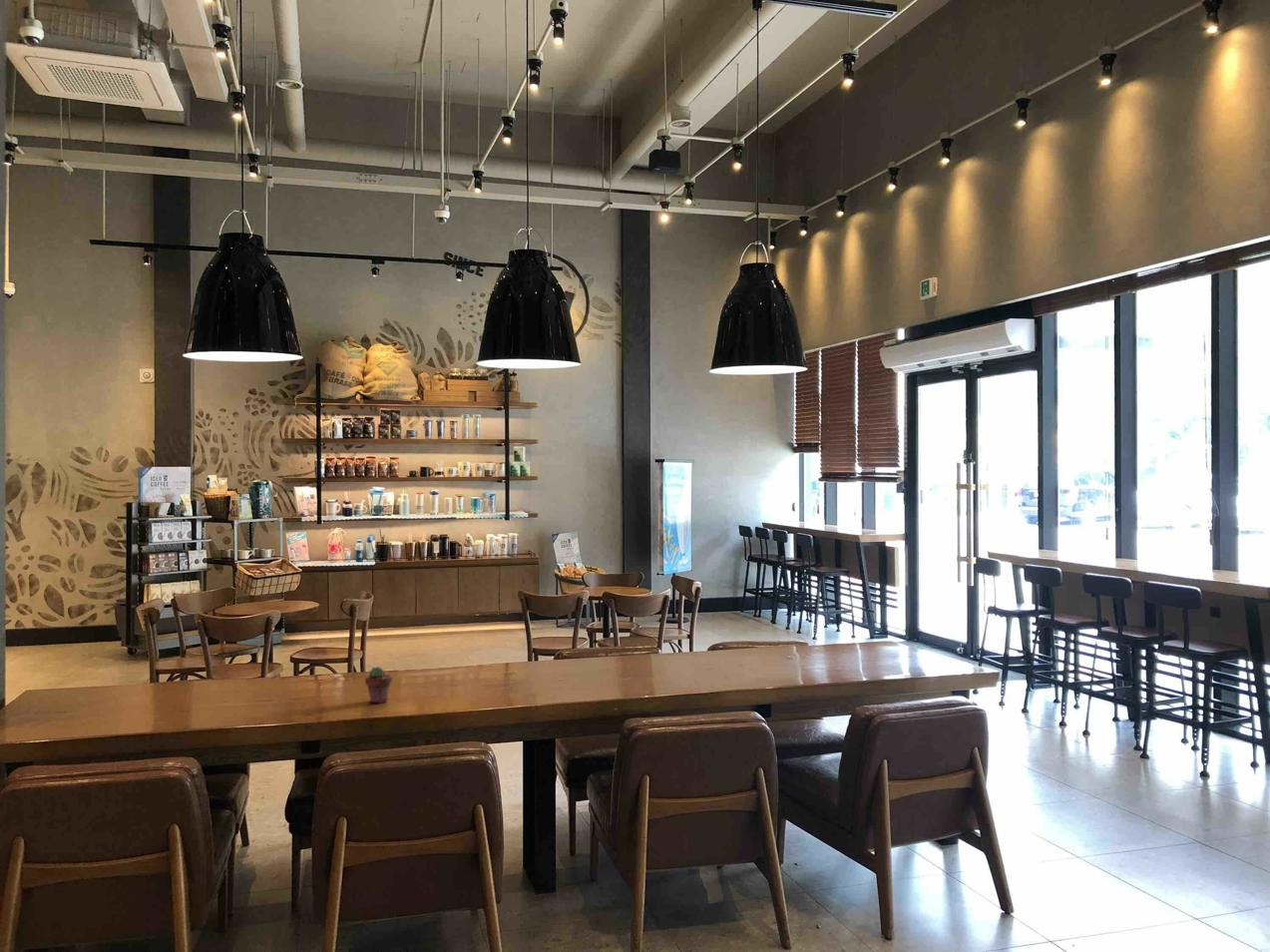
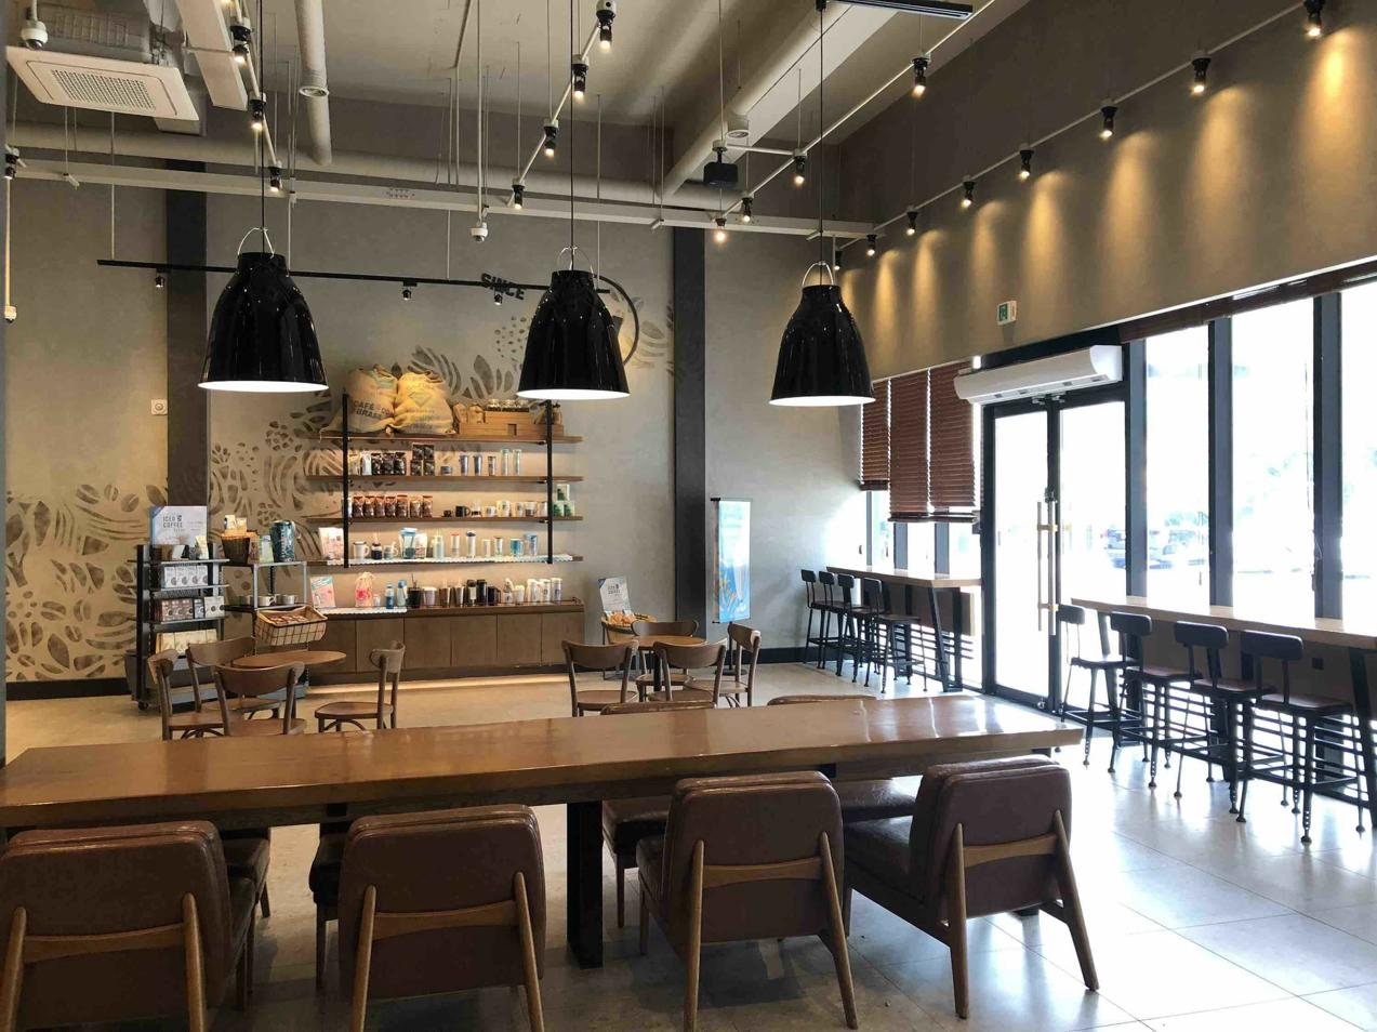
- potted succulent (378, 684)
